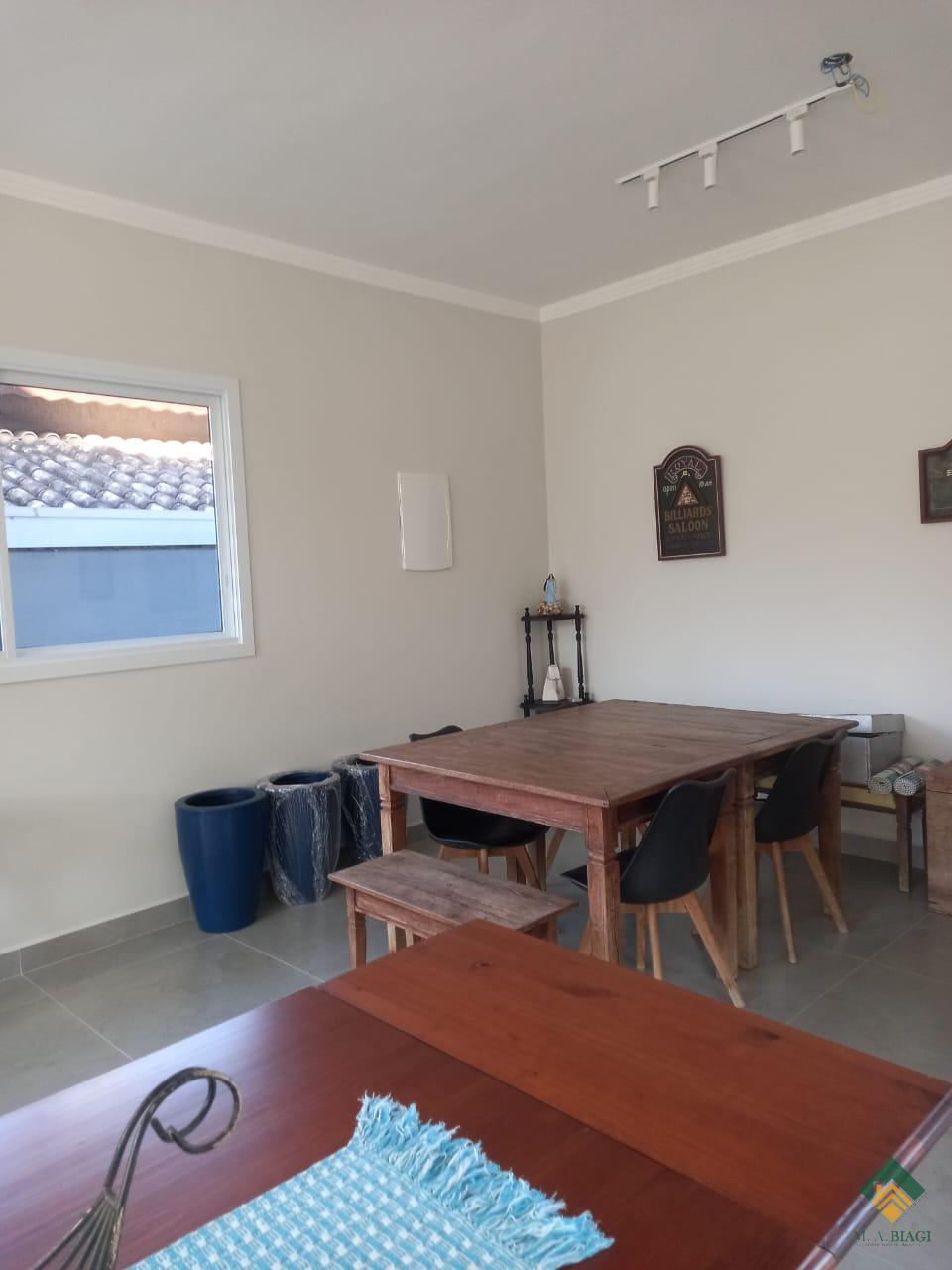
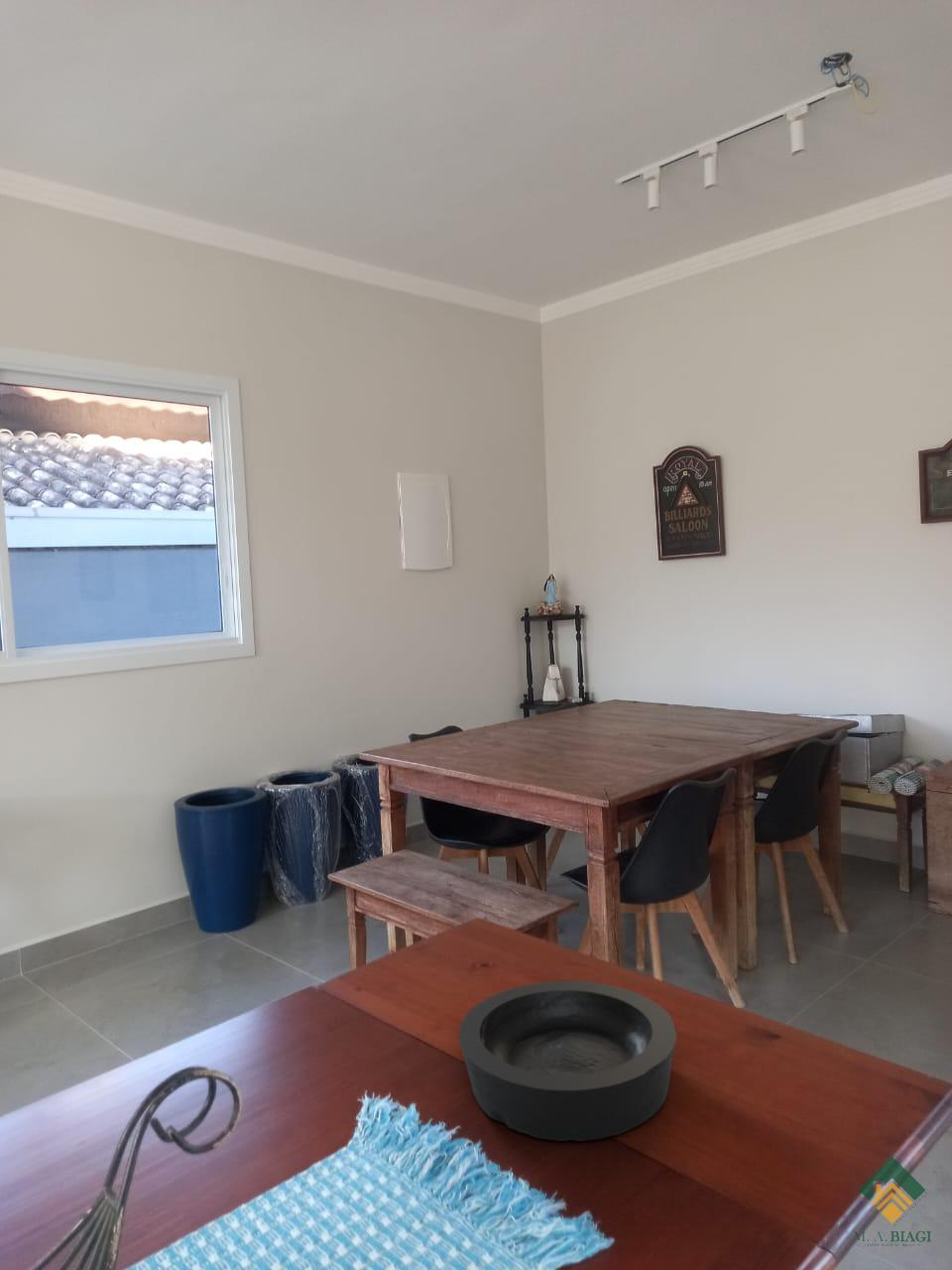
+ bowl (567, 1056)
